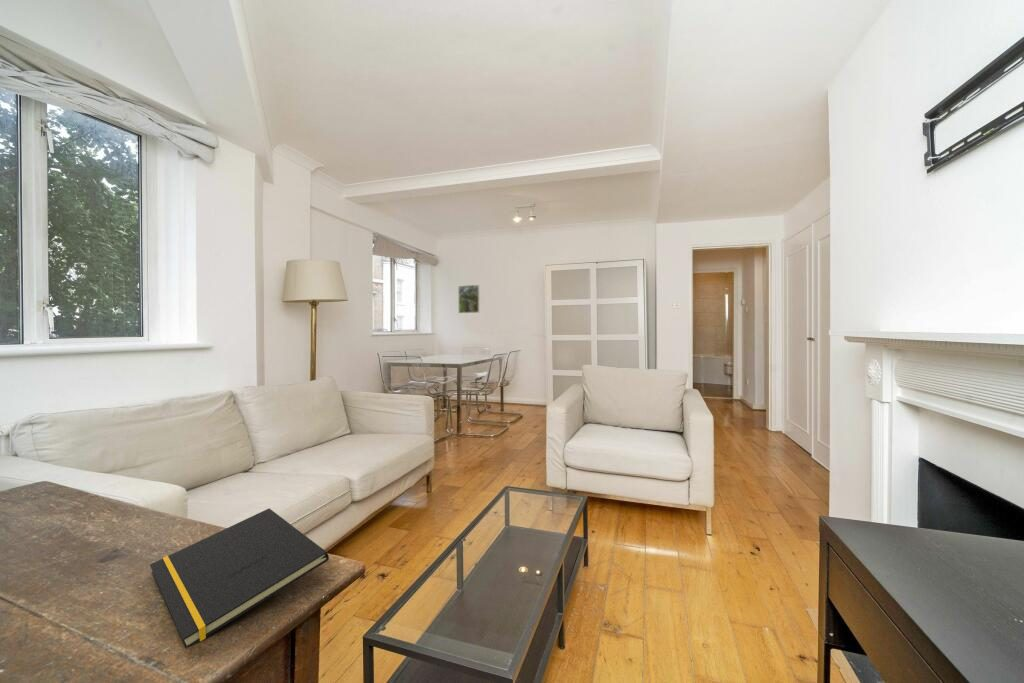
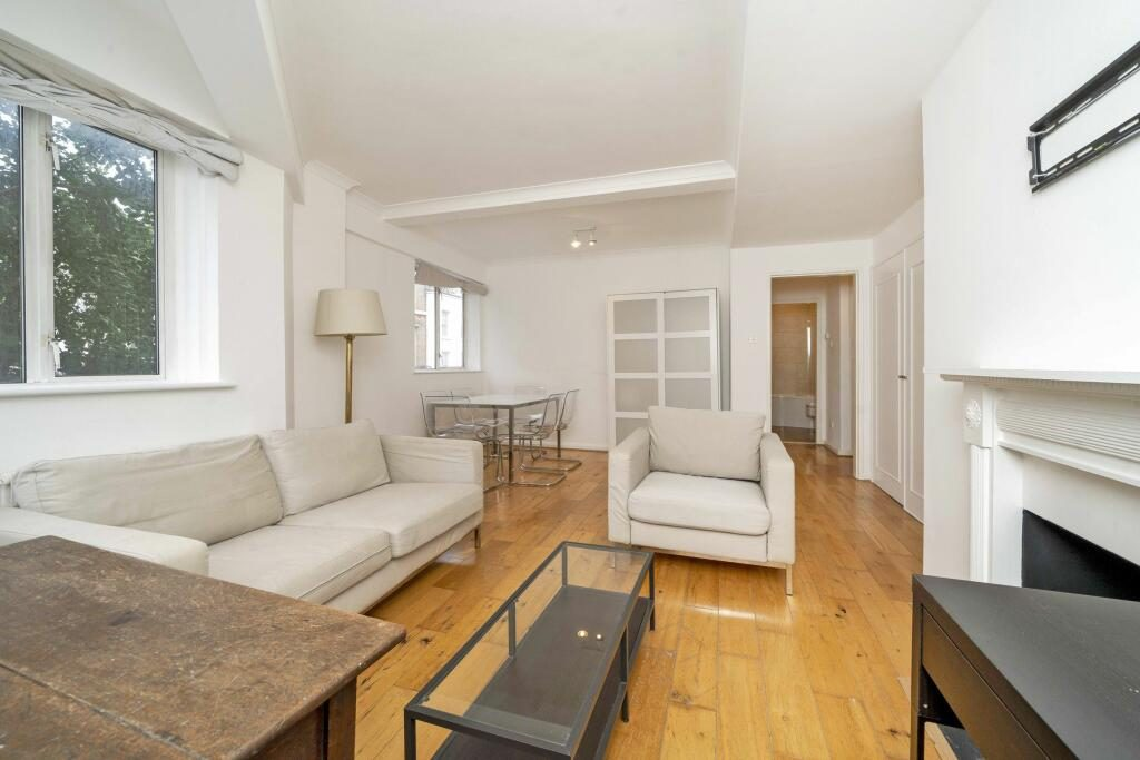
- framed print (468, 299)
- notepad (237, 562)
